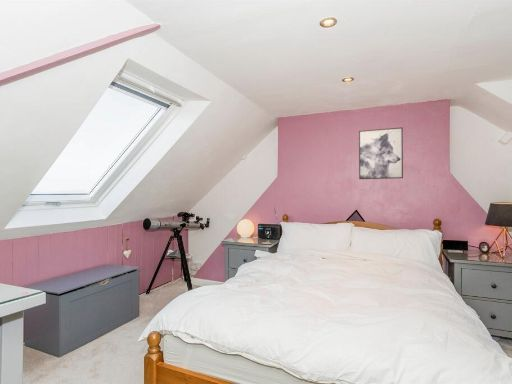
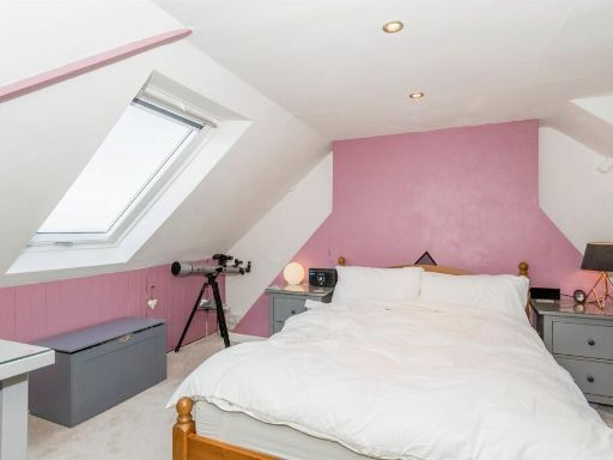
- wall art (380, 154)
